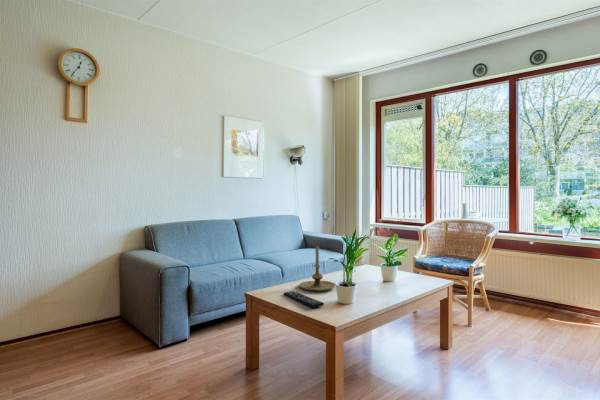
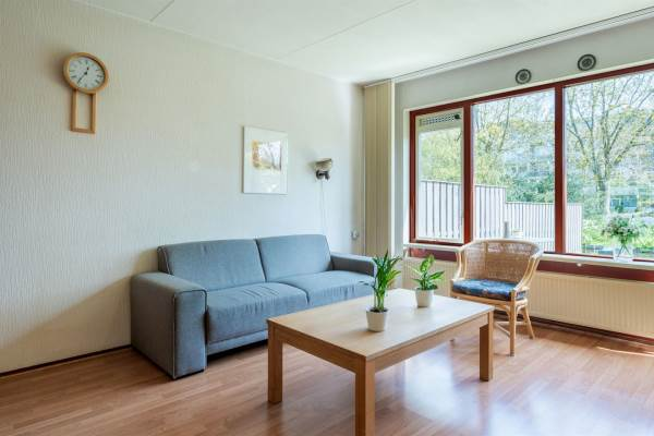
- candle holder (317, 266)
- remote control (302, 298)
